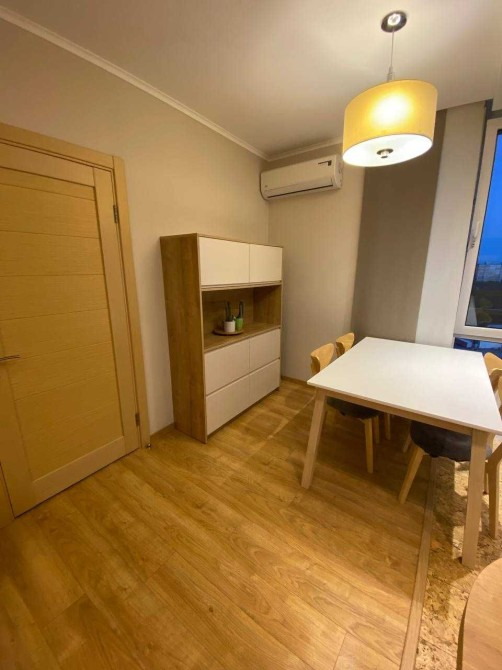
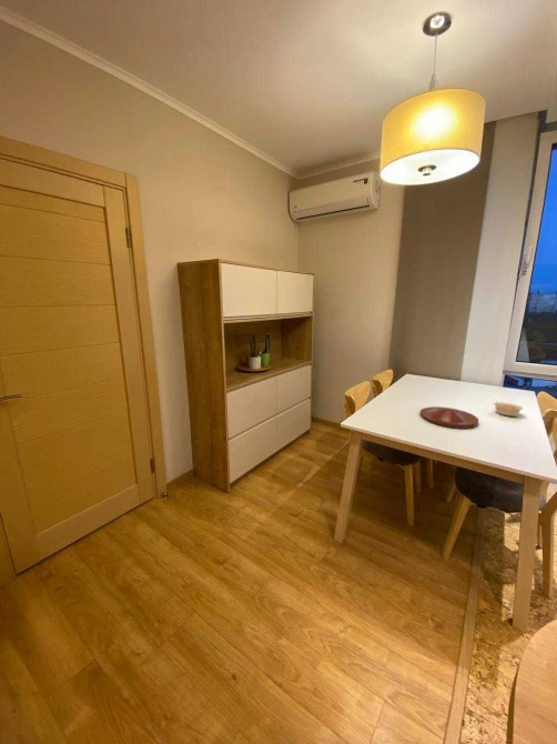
+ plate (448, 413)
+ legume (506, 409)
